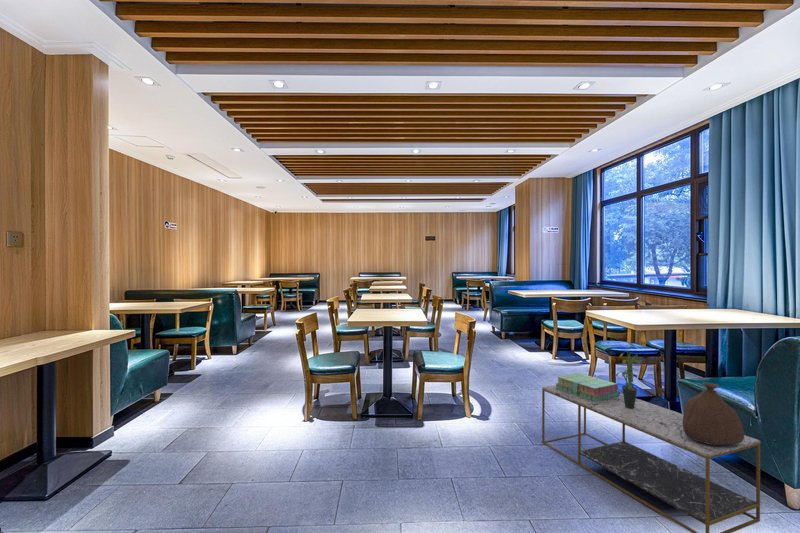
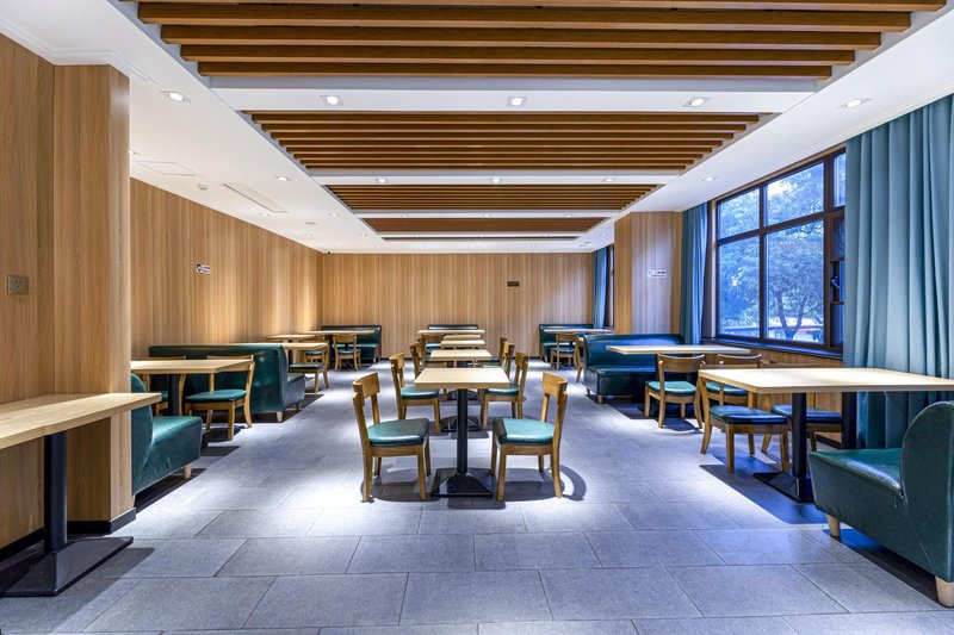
- stack of books (586, 385)
- potted plant (628, 379)
- bag (709, 411)
- coffee table (630, 444)
